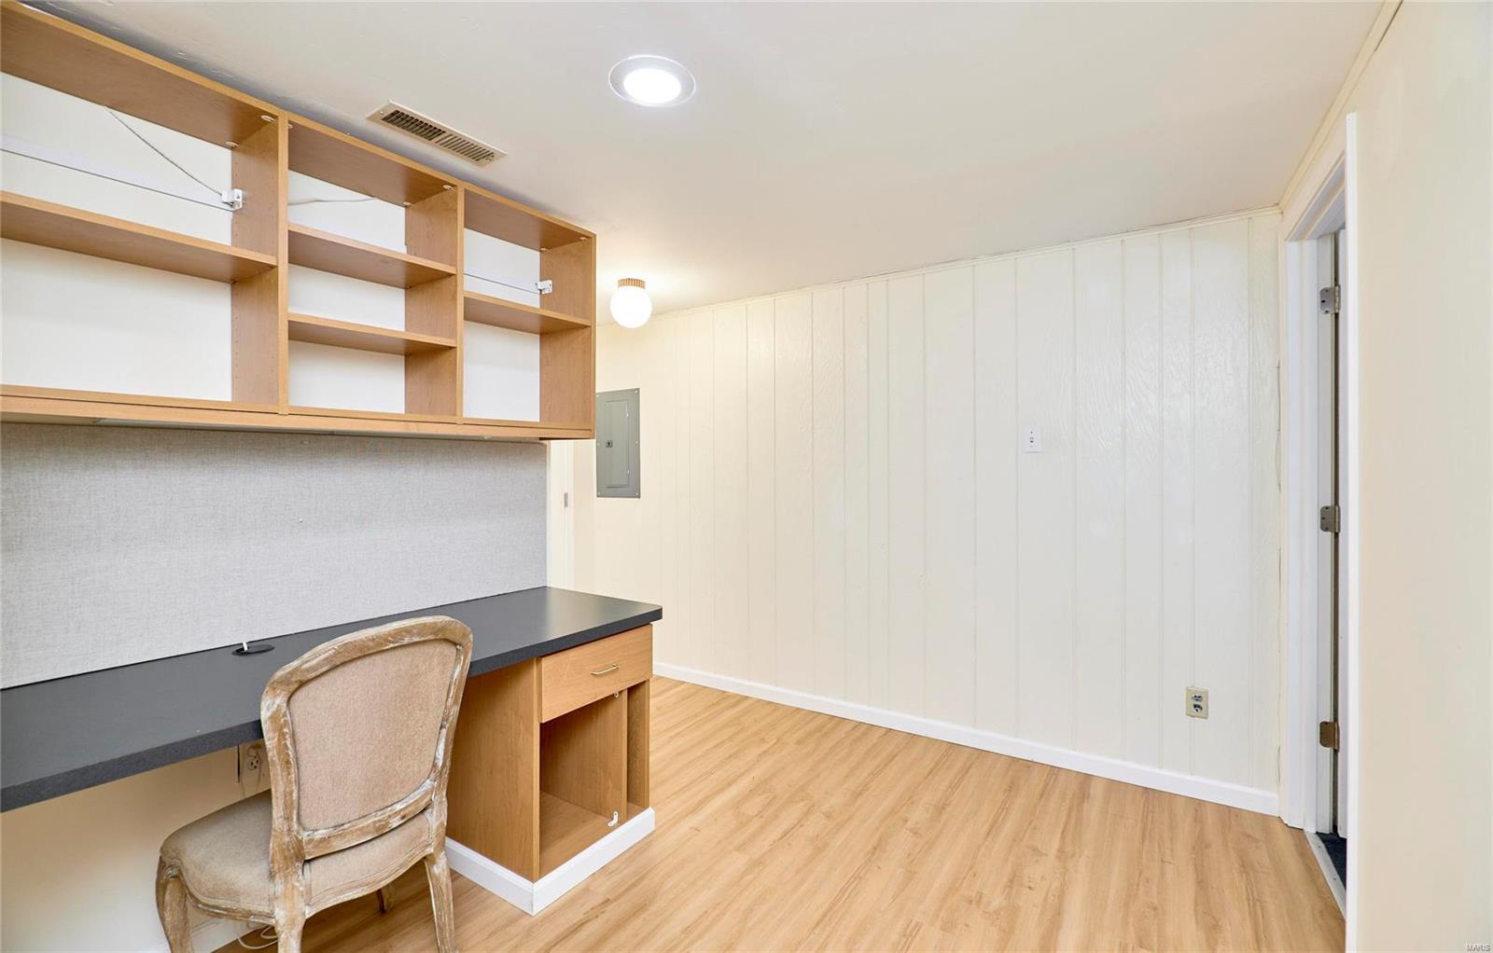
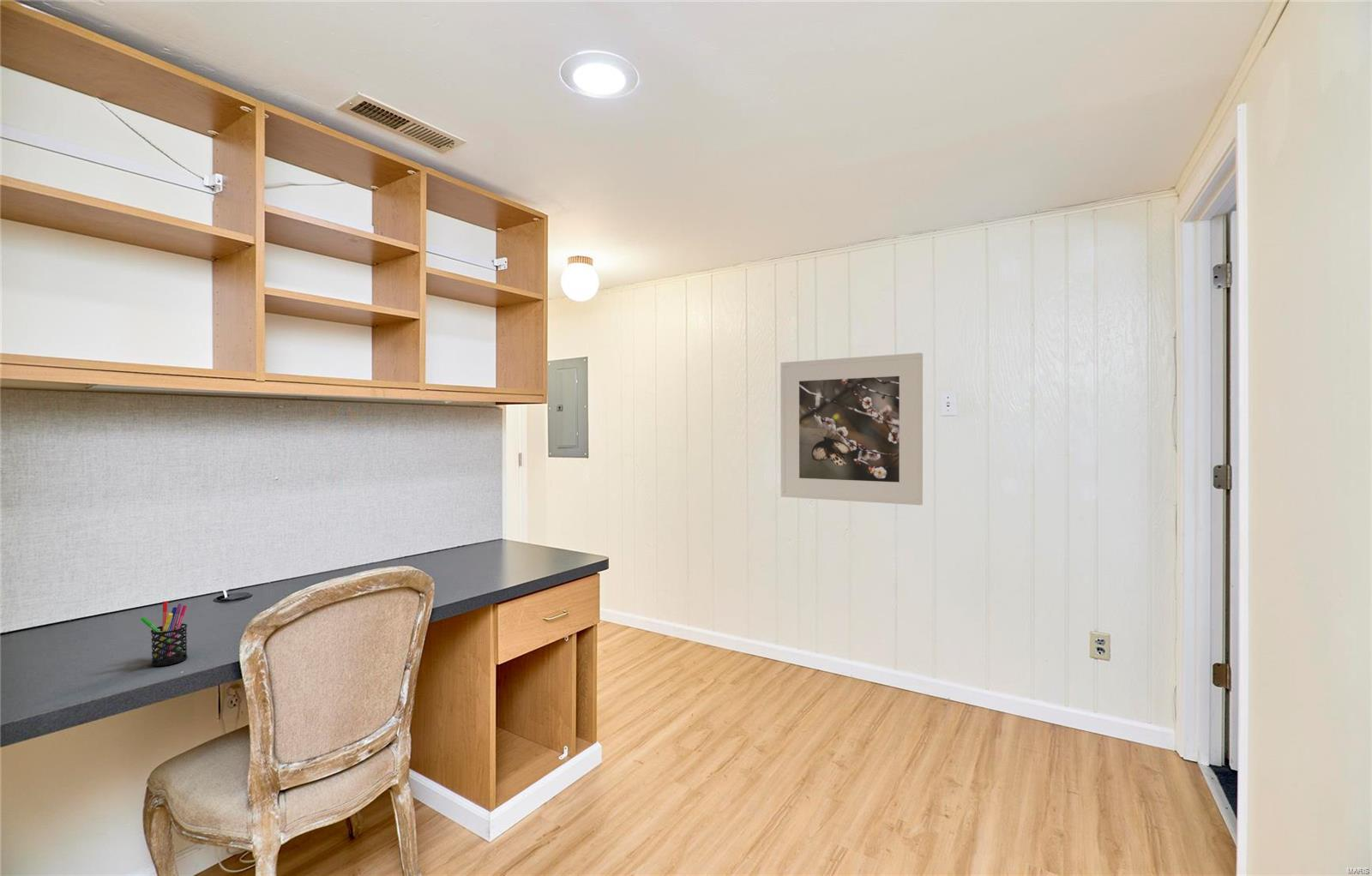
+ pen holder (165, 633)
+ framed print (847, 429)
